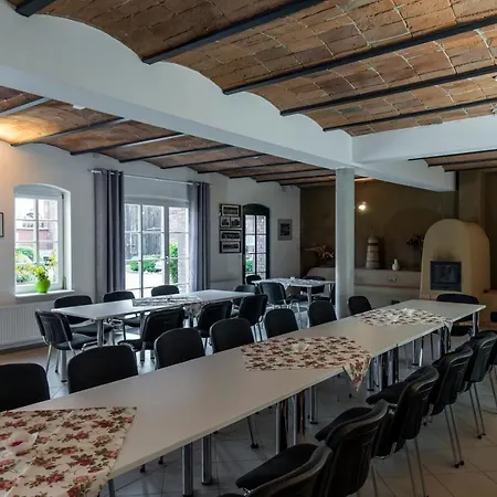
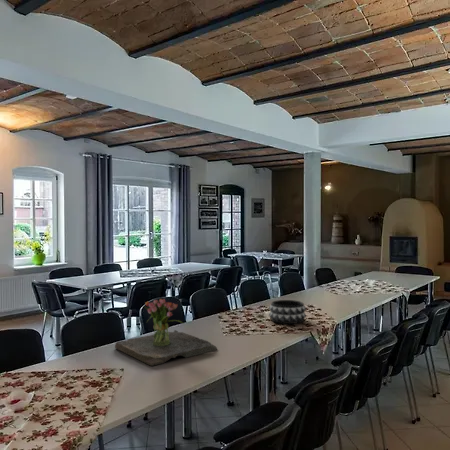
+ decorative bowl (287, 311)
+ flower arrangement (165, 323)
